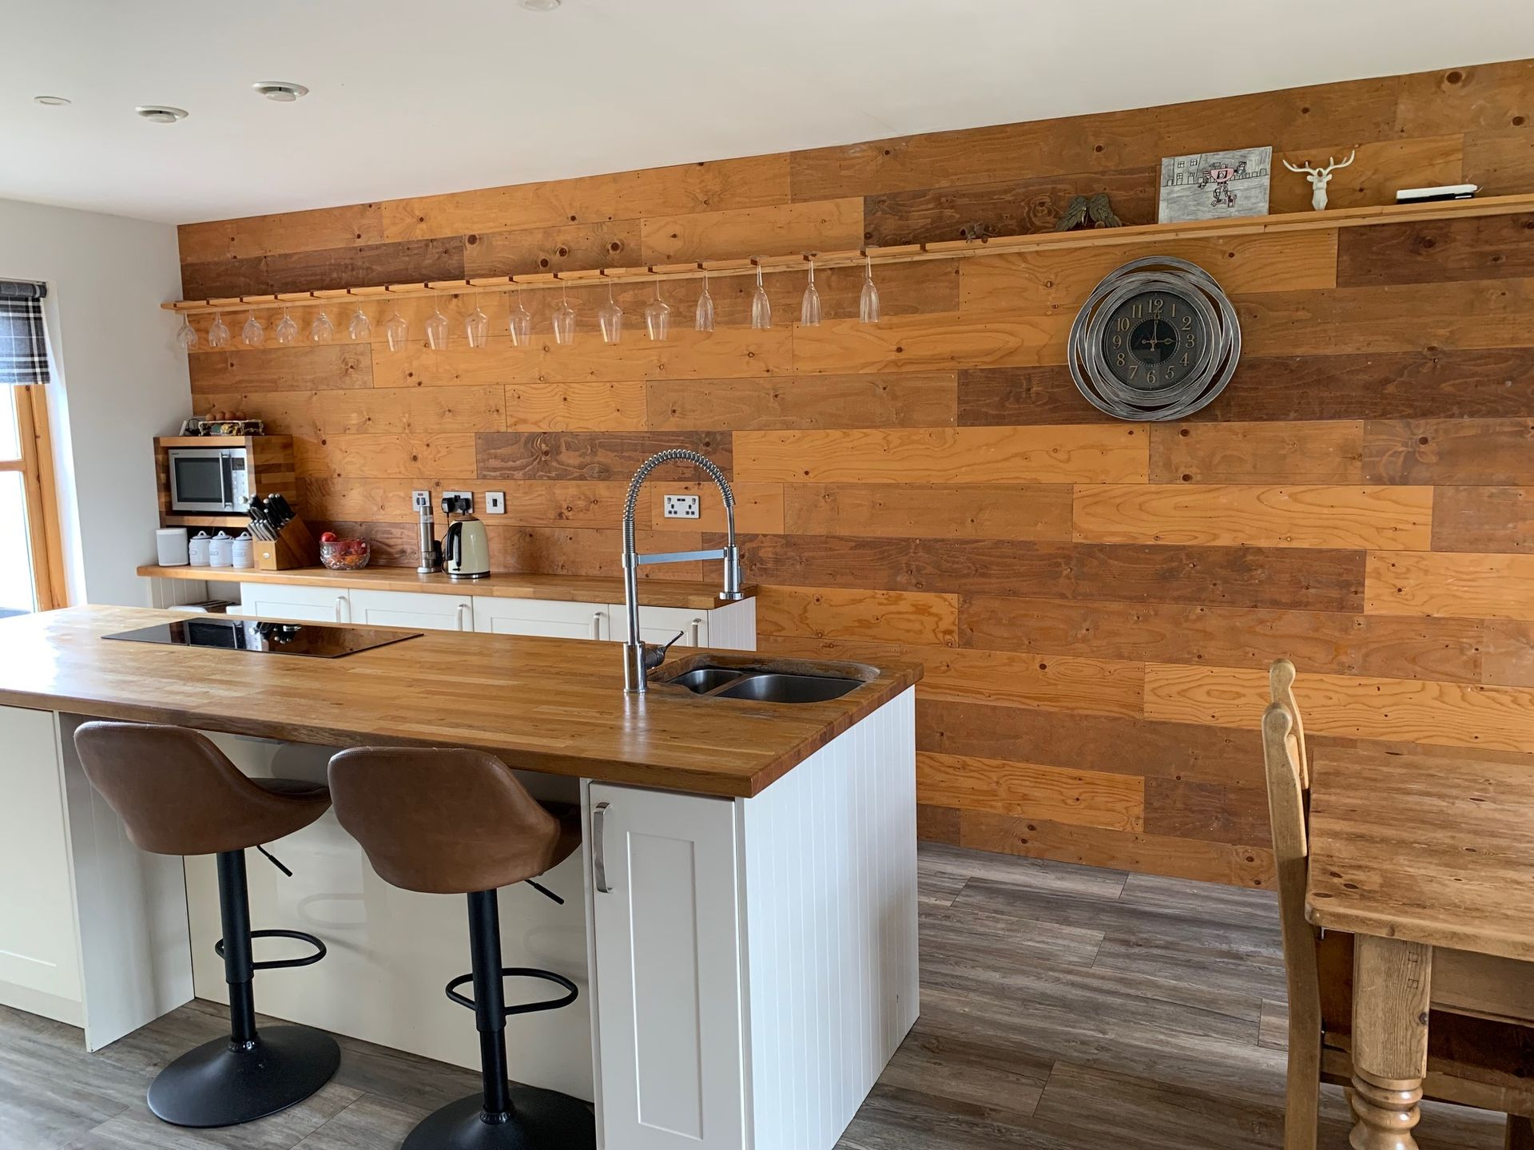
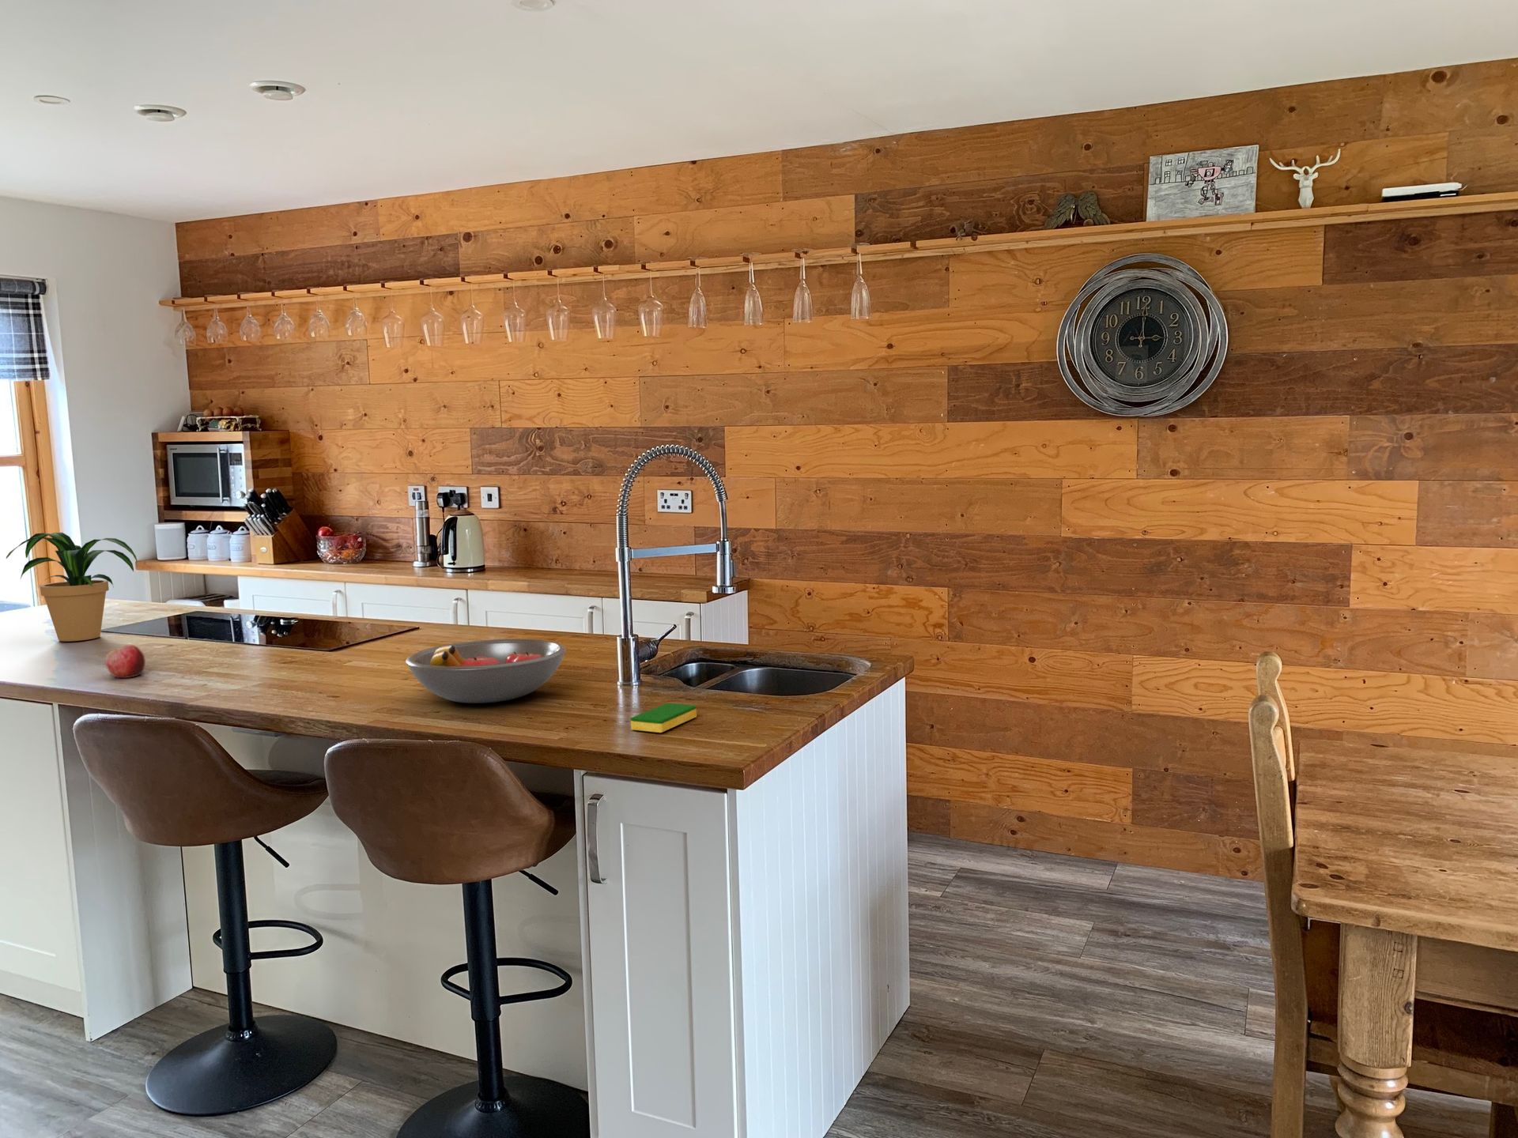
+ potted plant (74, 586)
+ fruit bowl (488, 668)
+ dish sponge (665, 717)
+ apple (126, 661)
